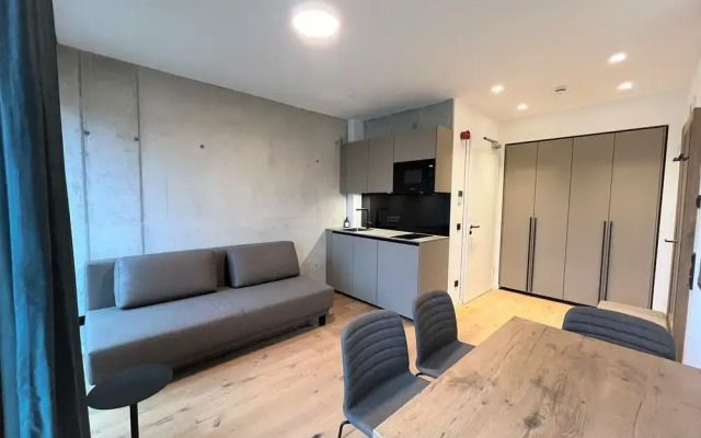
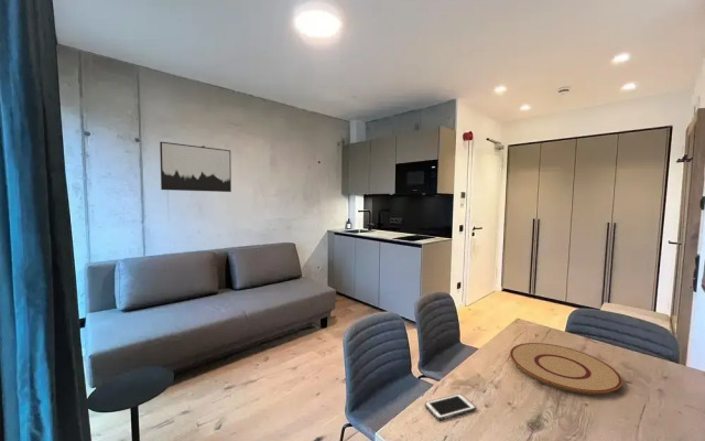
+ cell phone (449, 406)
+ plate (561, 366)
+ wall art (197, 169)
